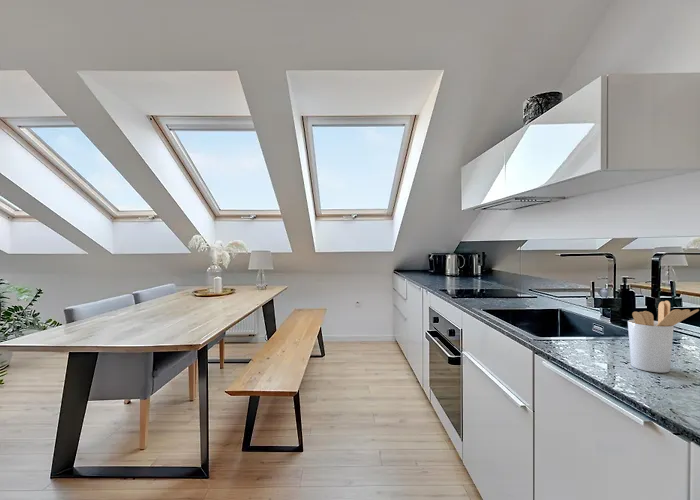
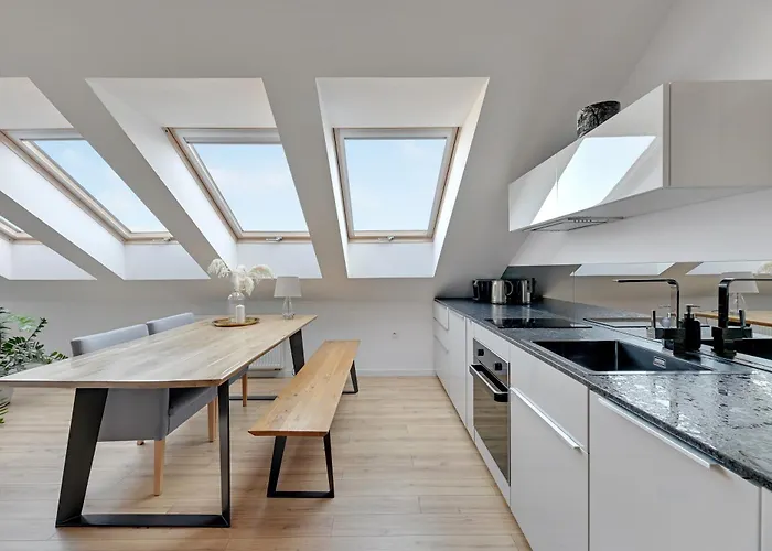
- utensil holder (660, 336)
